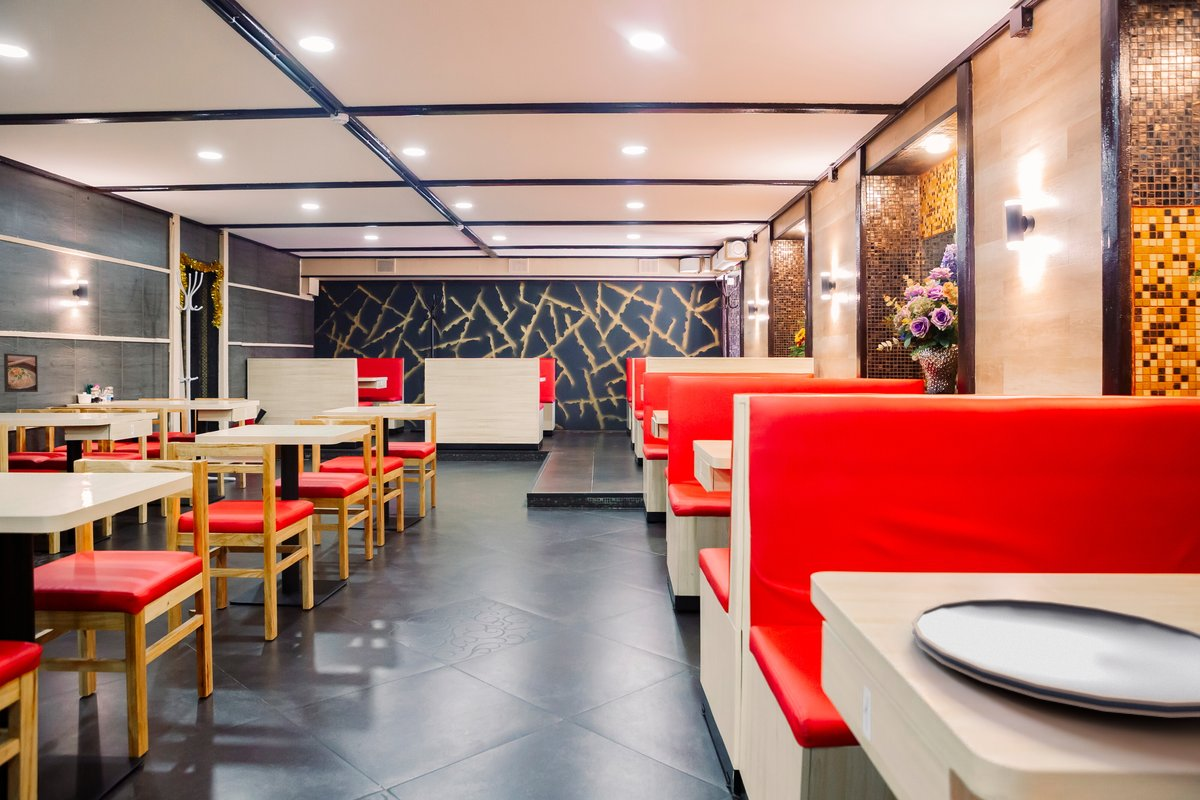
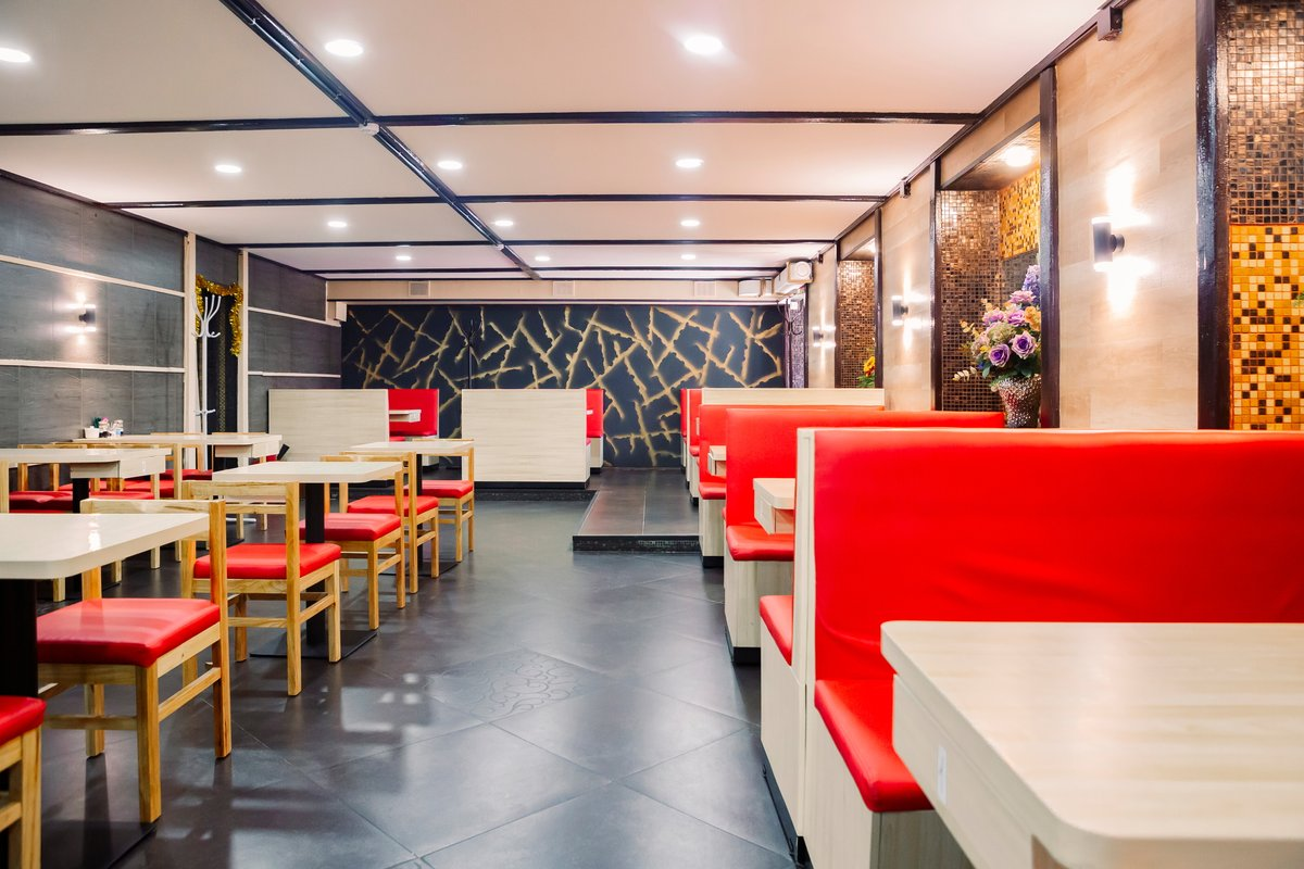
- plate (1071, 651)
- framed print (21, 373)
